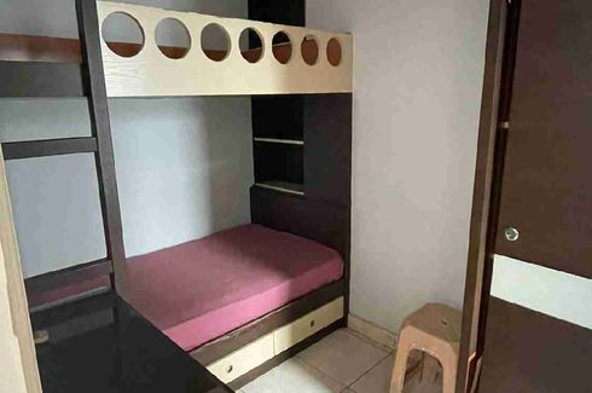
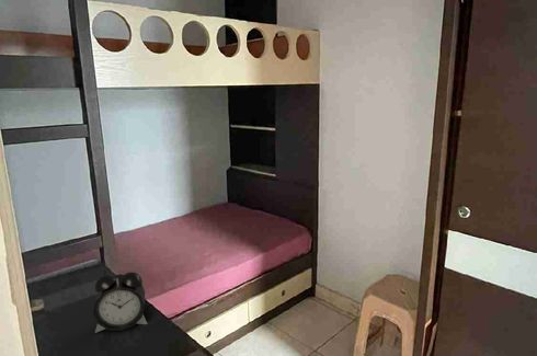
+ alarm clock (119, 299)
